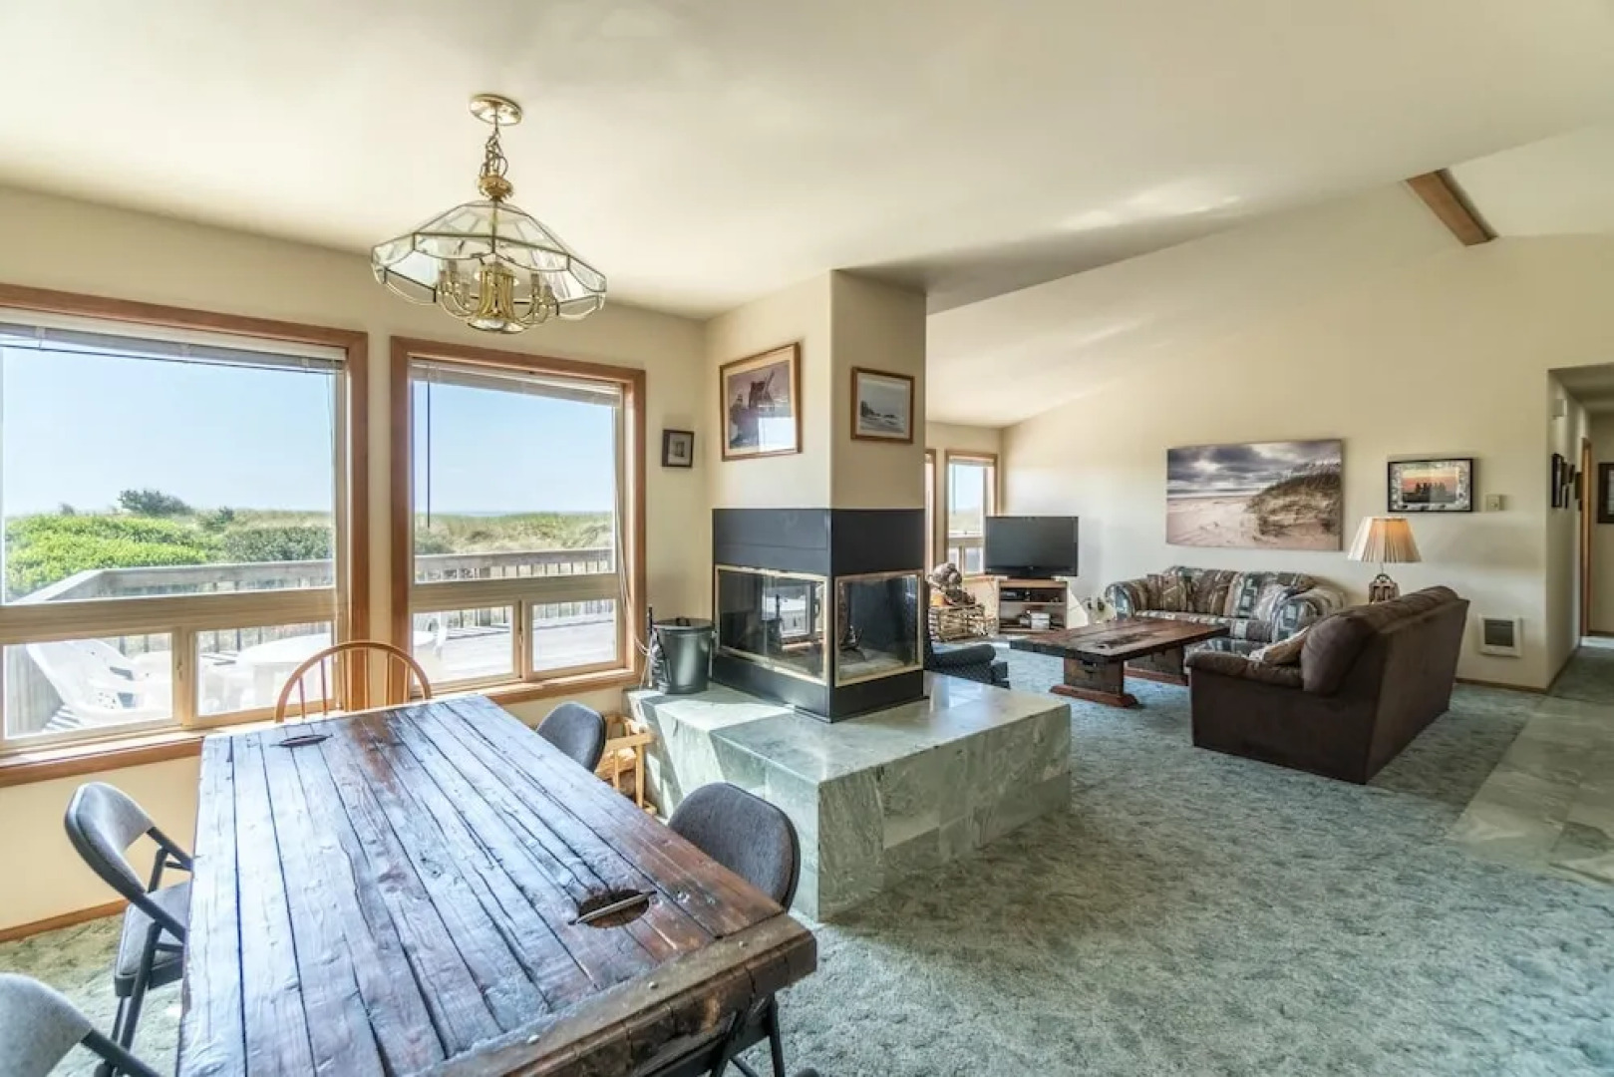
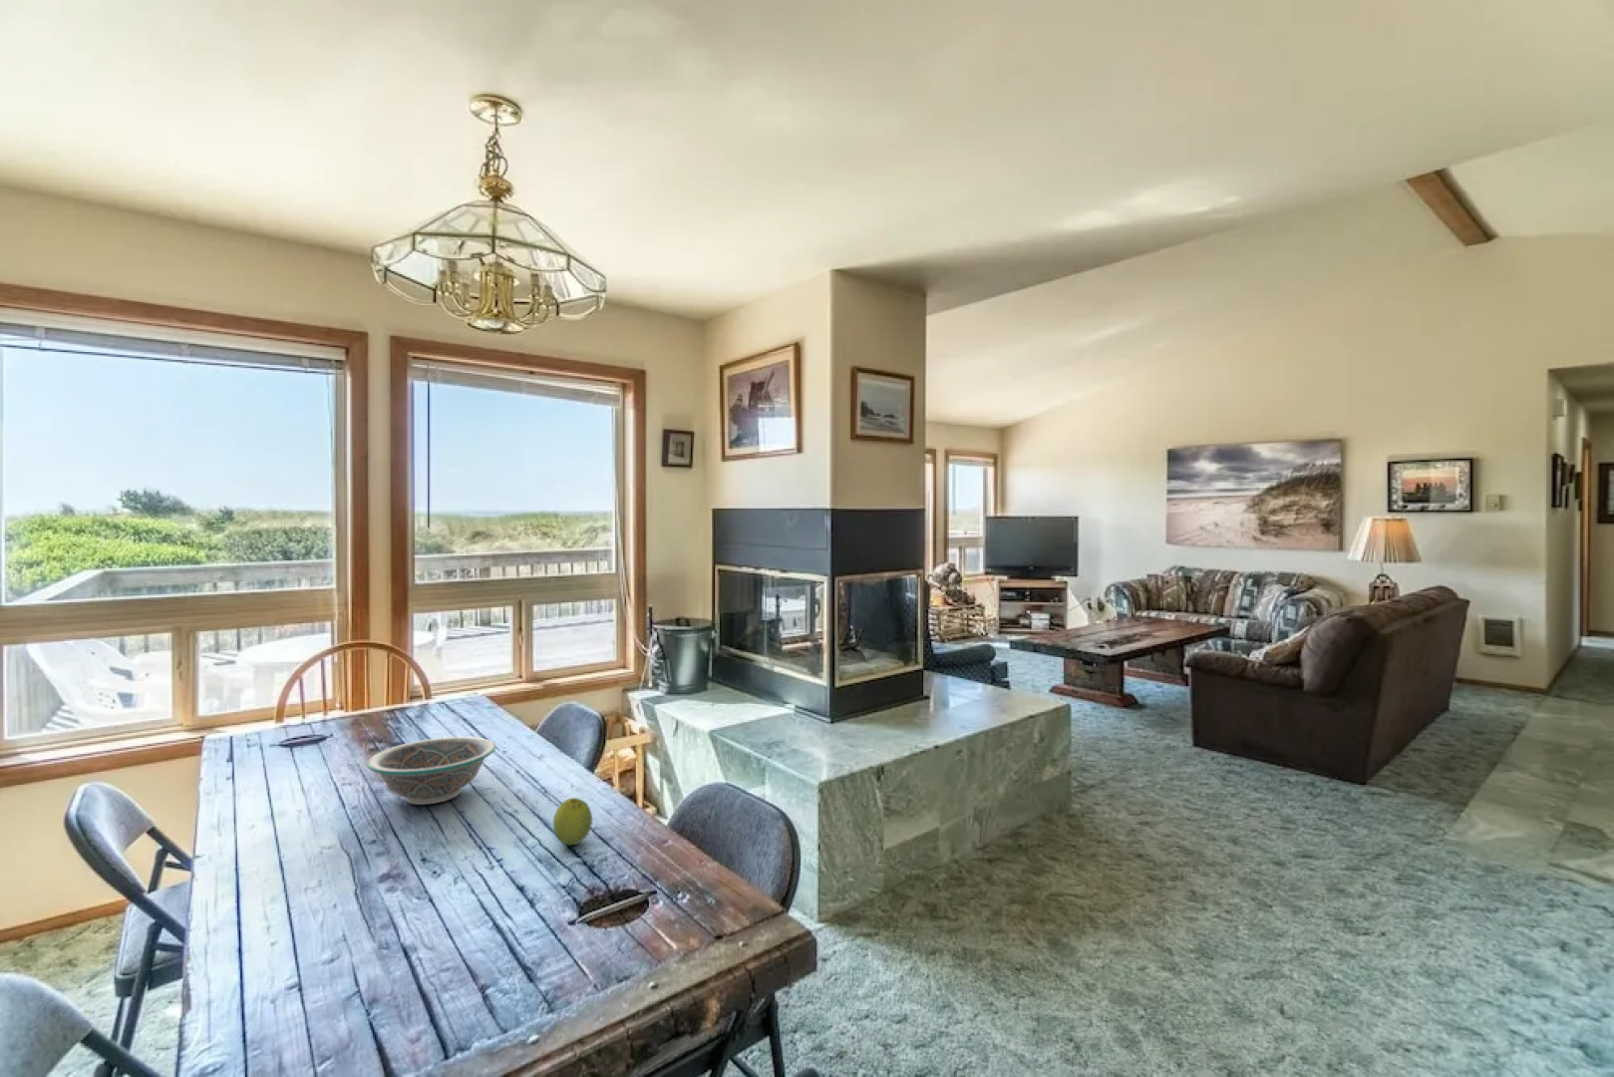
+ bowl (434, 774)
+ fruit (572, 820)
